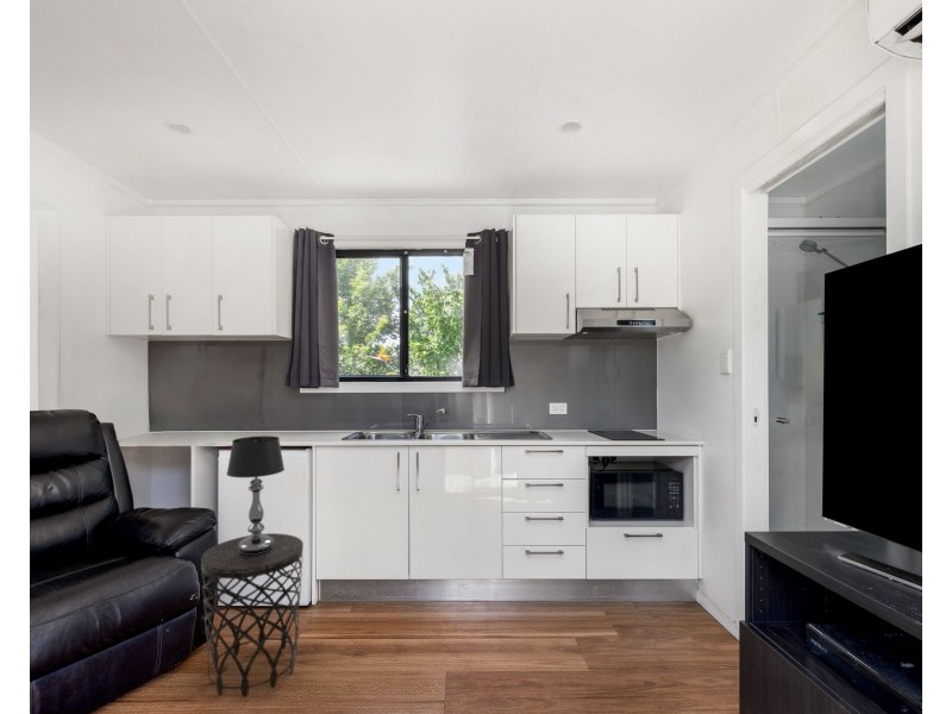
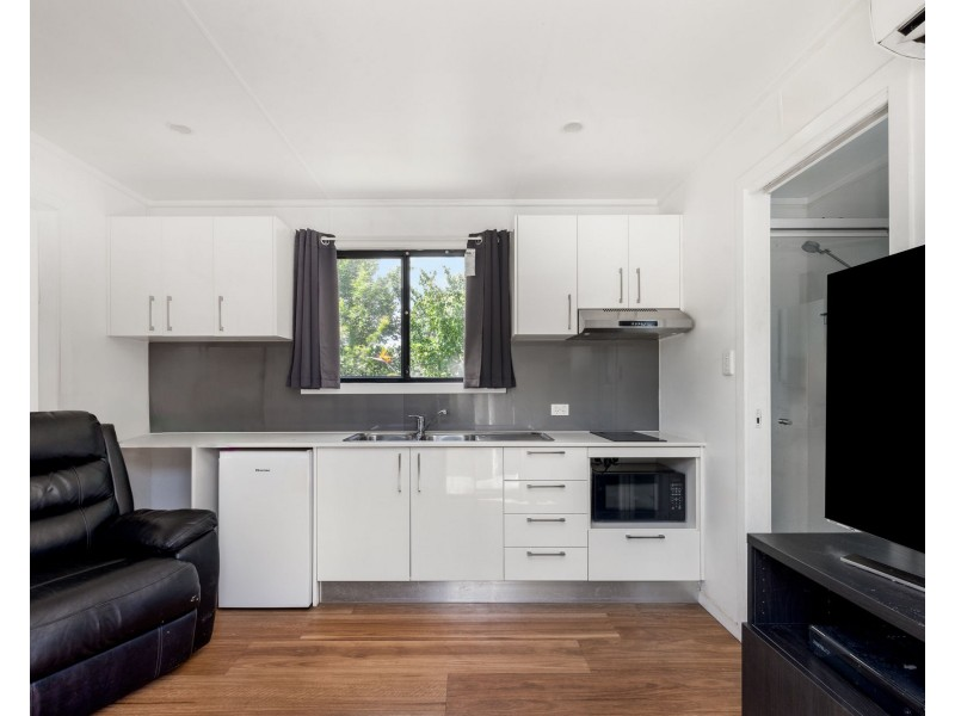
- side table (252, 609)
- table lamp (256, 493)
